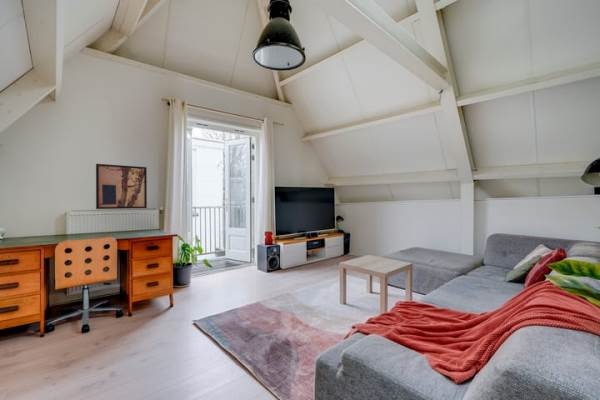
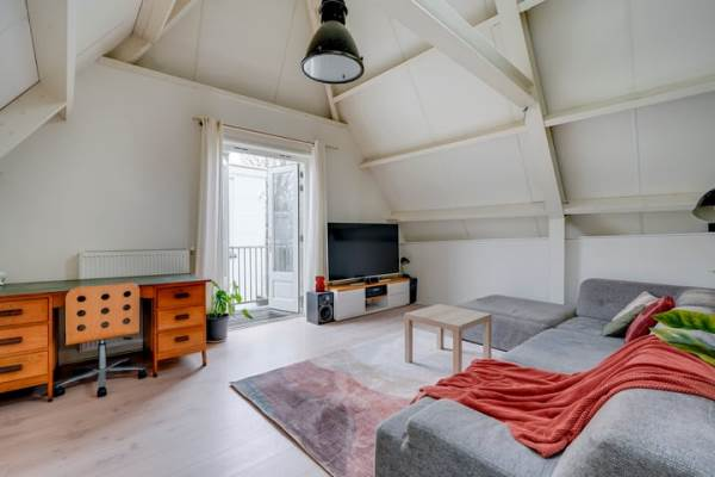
- wall art (122, 187)
